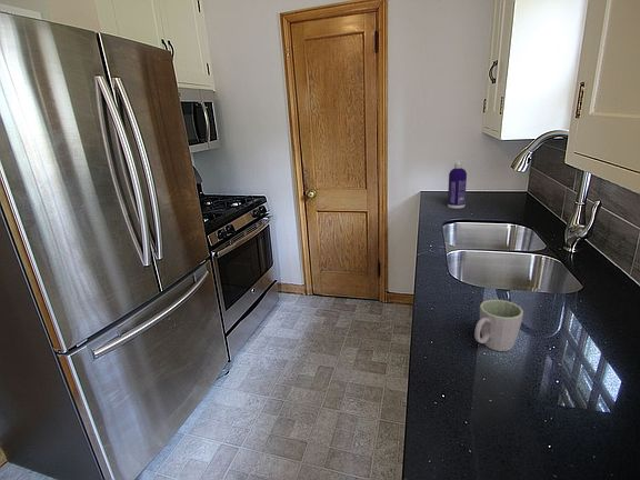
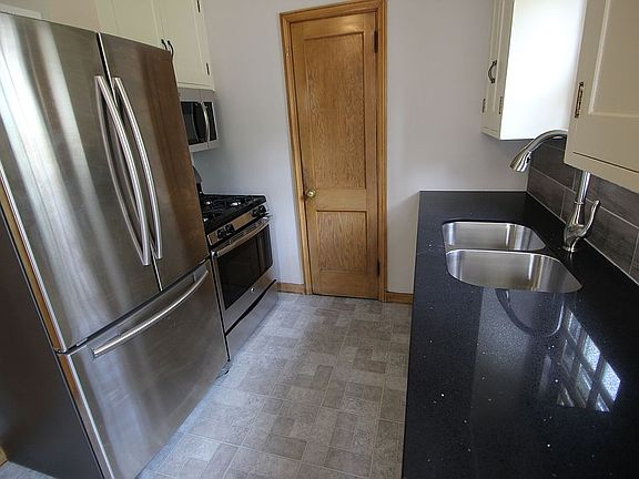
- mug (494, 328)
- spray bottle (457, 183)
